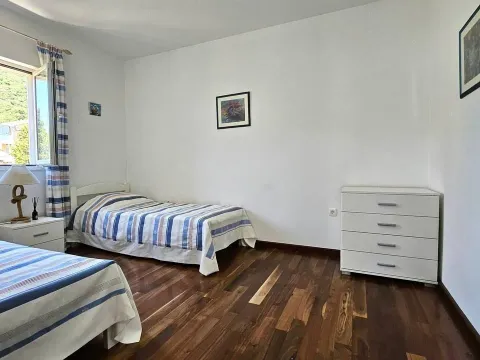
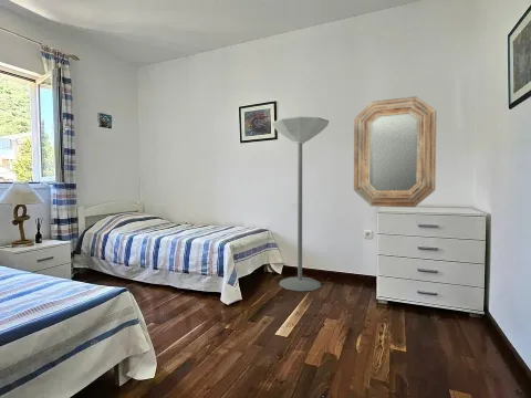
+ floor lamp (300, 203)
+ home mirror (393, 153)
